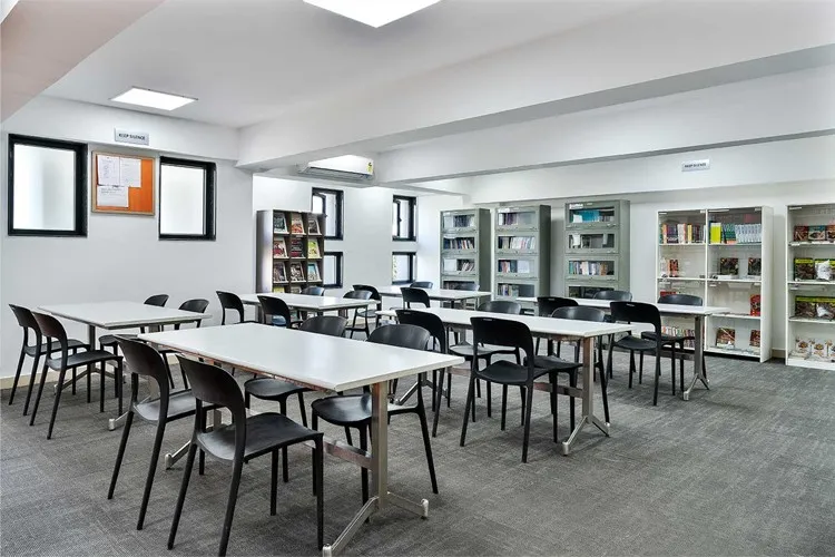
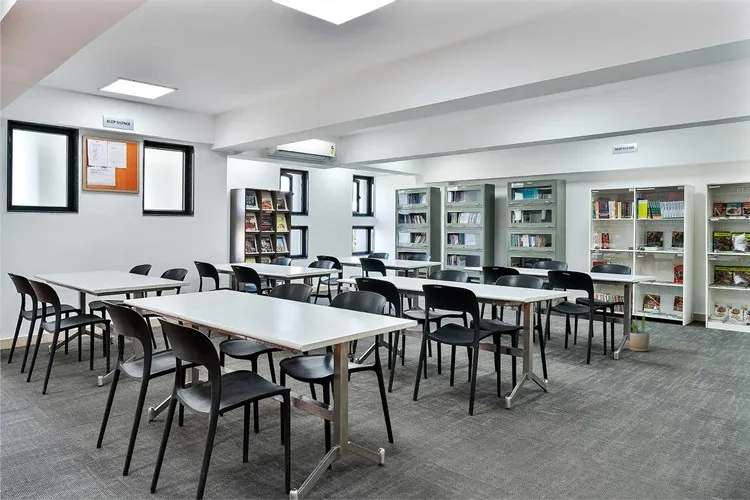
+ potted plant (638, 331)
